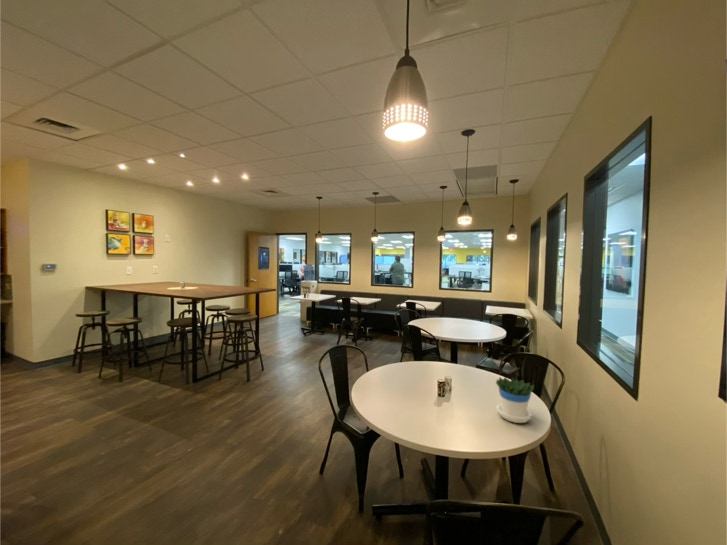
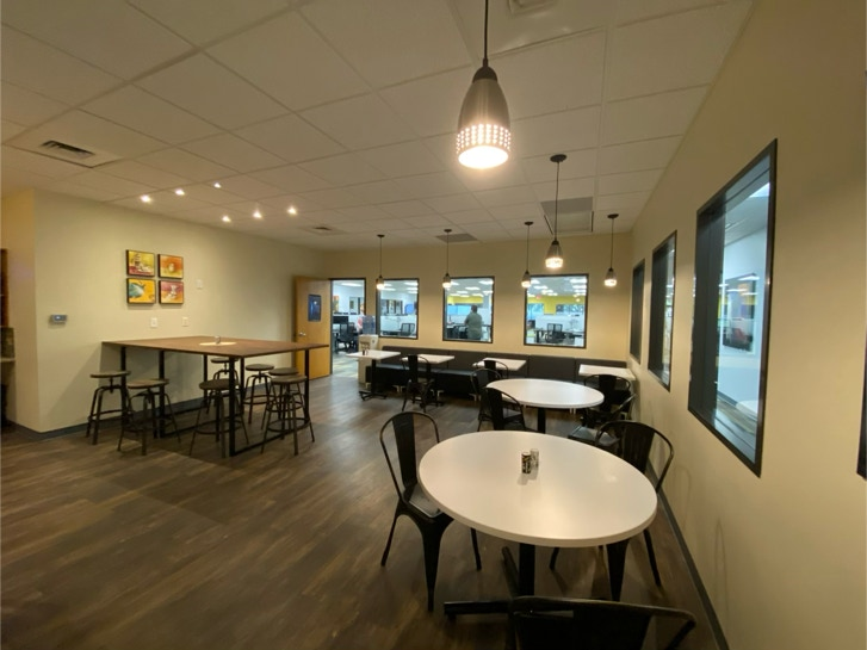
- flowerpot (514, 400)
